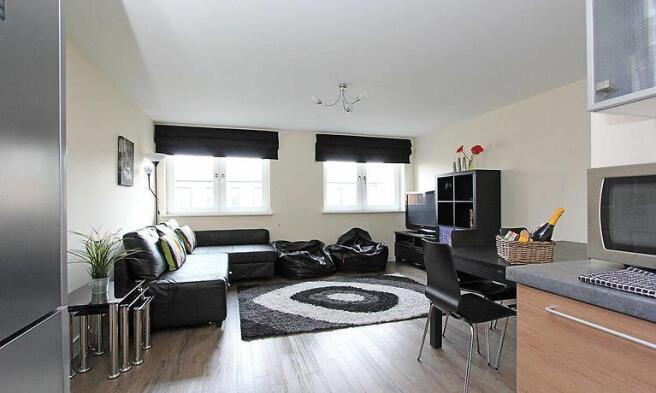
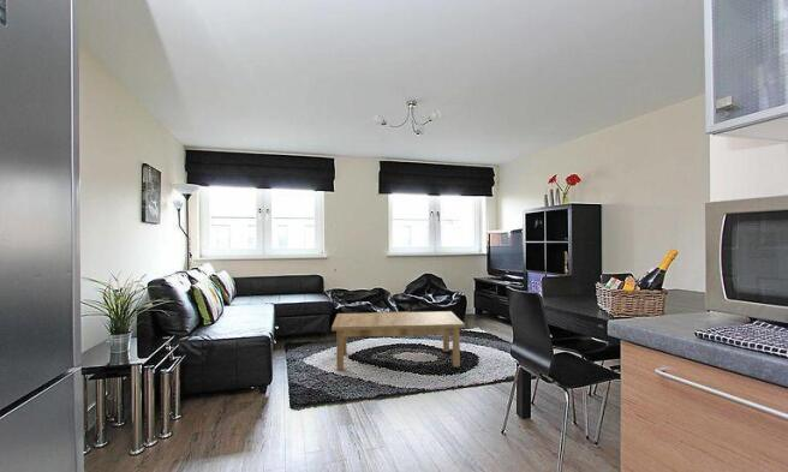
+ coffee table (395, 335)
